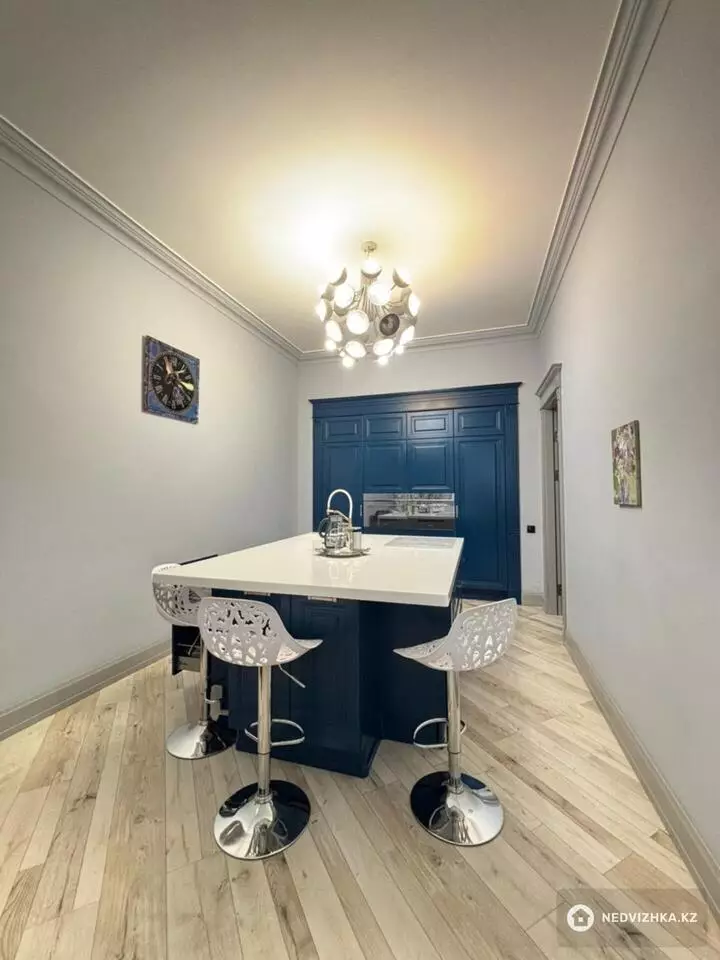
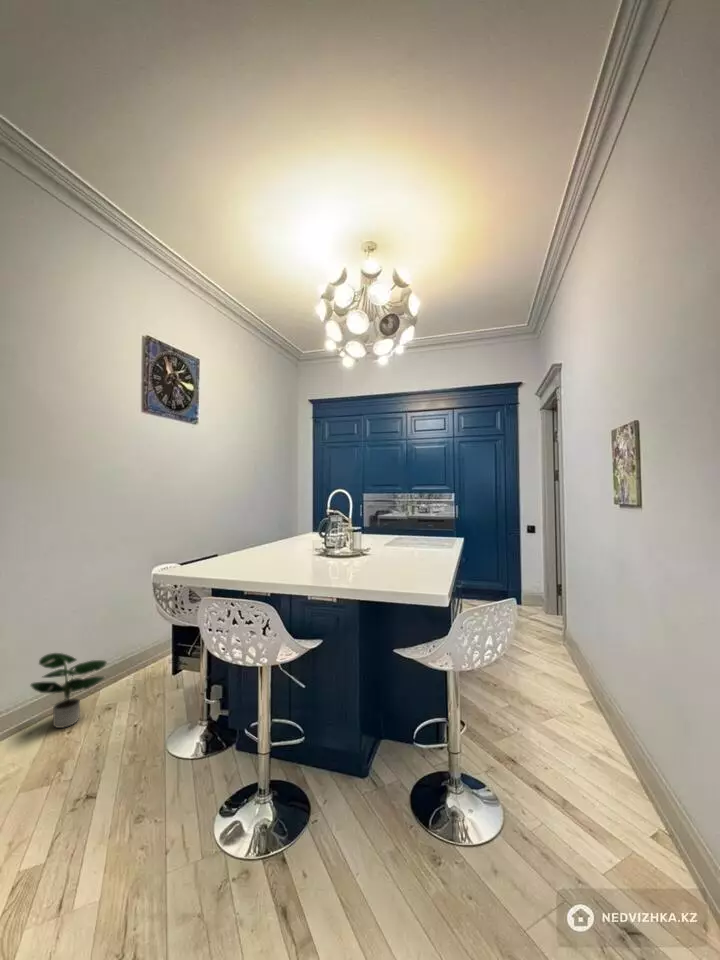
+ potted plant (70, 688)
